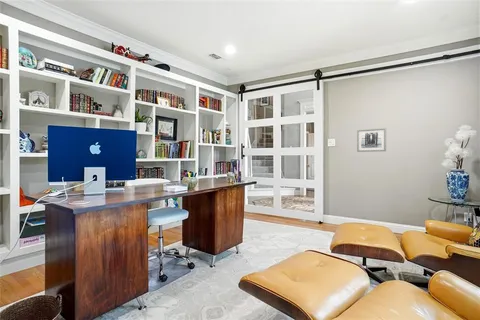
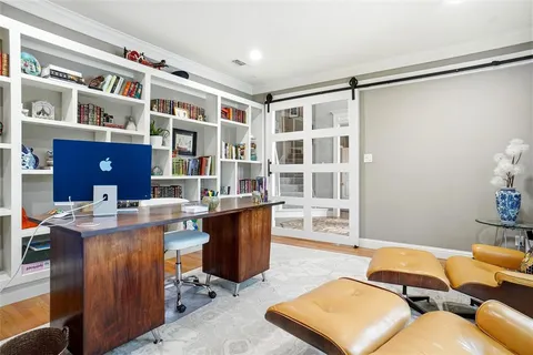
- wall art (371, 140)
